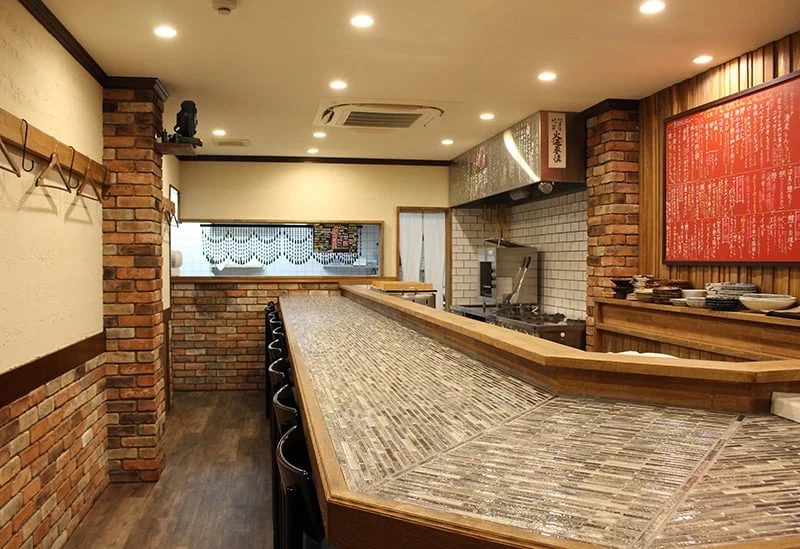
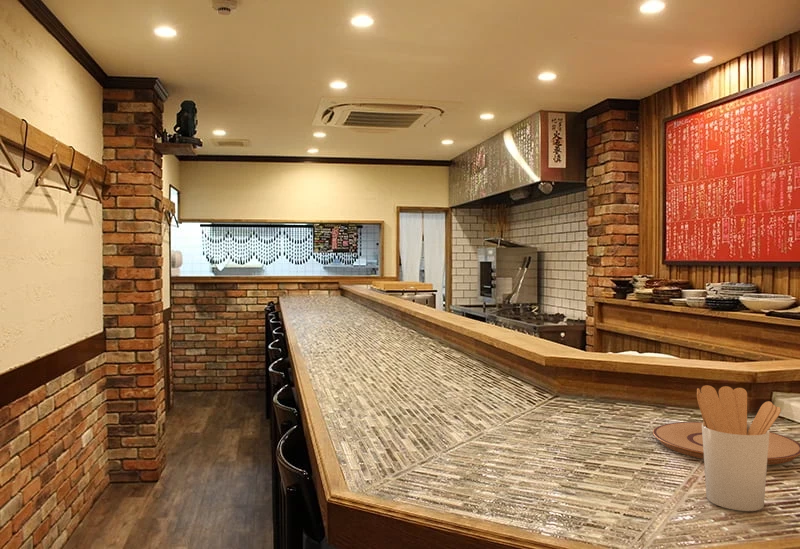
+ utensil holder (730, 441)
+ plate (702, 442)
